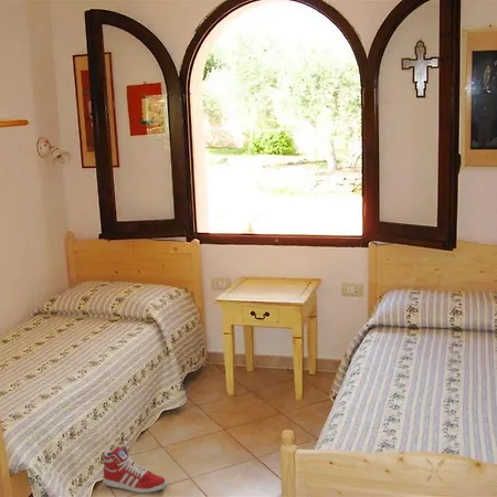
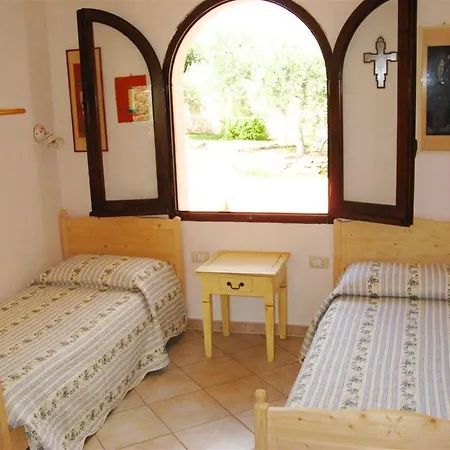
- sneaker (133, 467)
